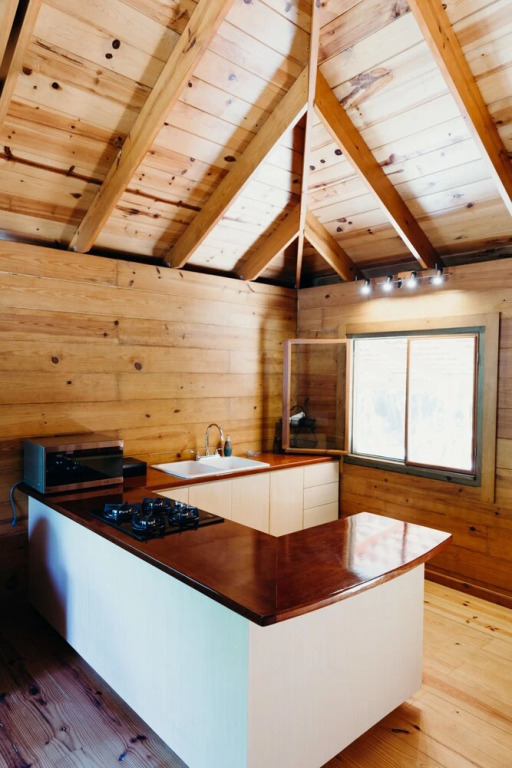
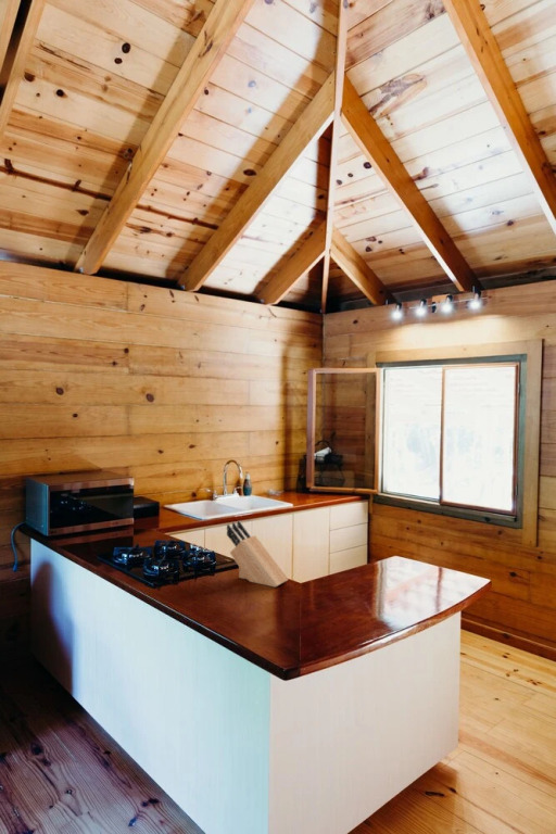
+ knife block (254, 552)
